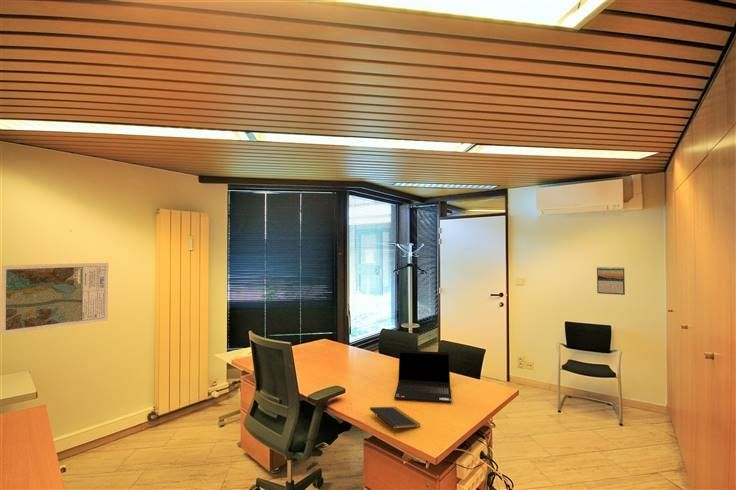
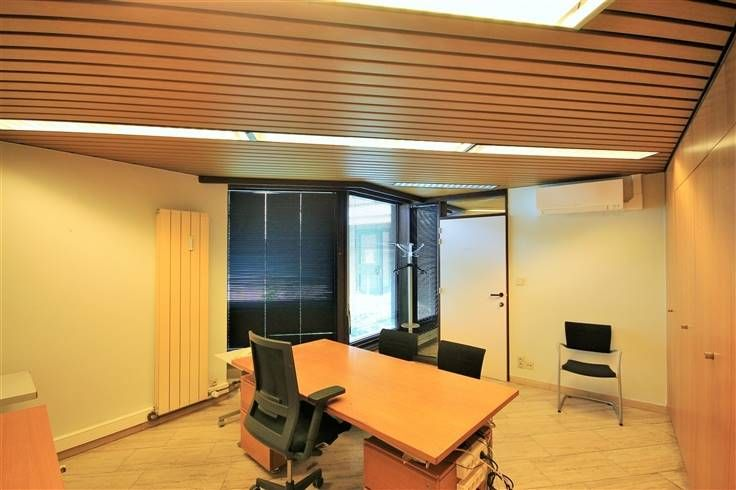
- laptop computer (423, 374)
- notepad (394, 416)
- map (59, 295)
- calendar (610, 280)
